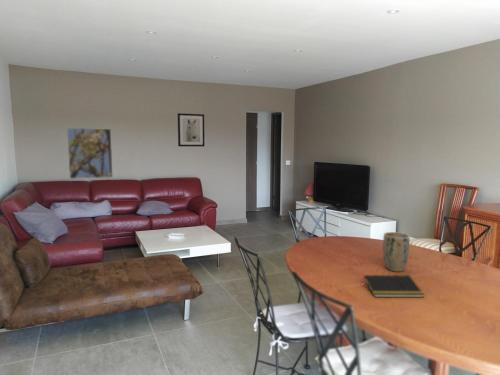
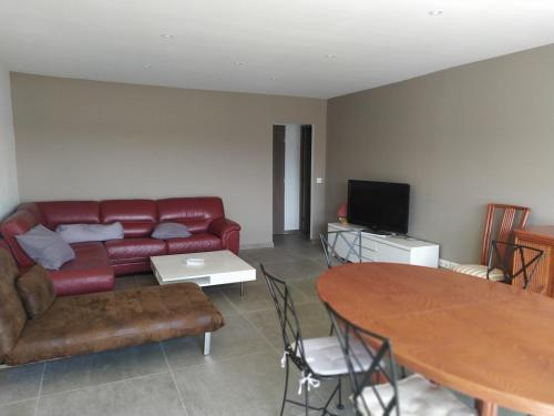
- wall art (191, 130)
- notepad (392, 285)
- plant pot (395, 251)
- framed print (90, 153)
